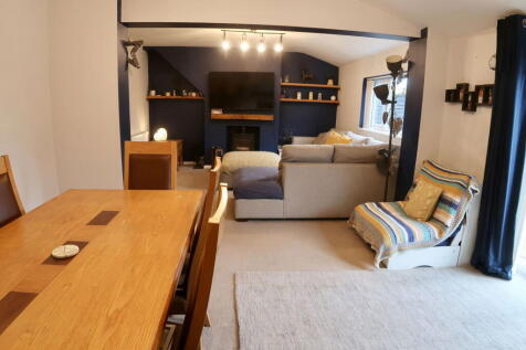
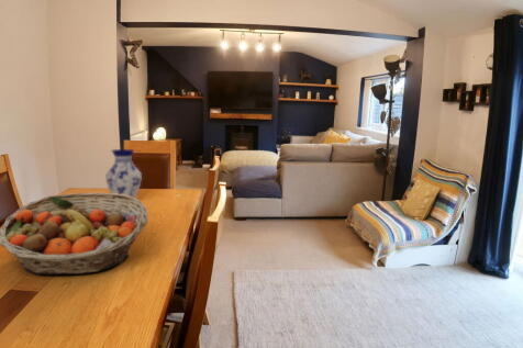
+ fruit basket (78, 231)
+ vase (123, 177)
